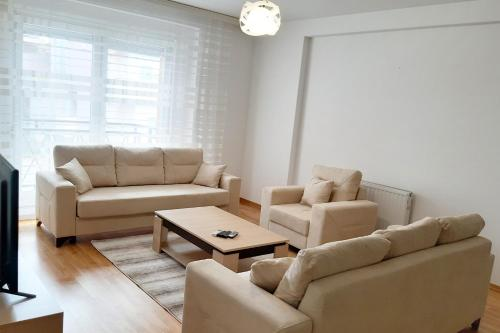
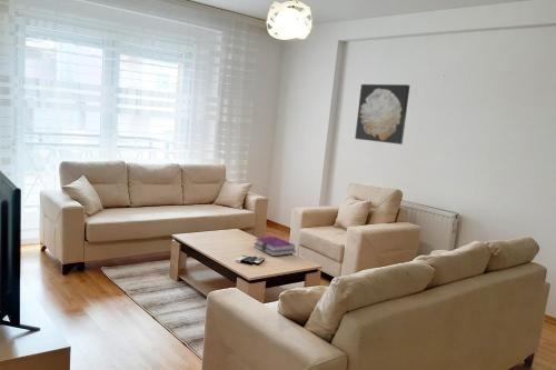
+ hardback book (274, 246)
+ wall art (380, 113)
